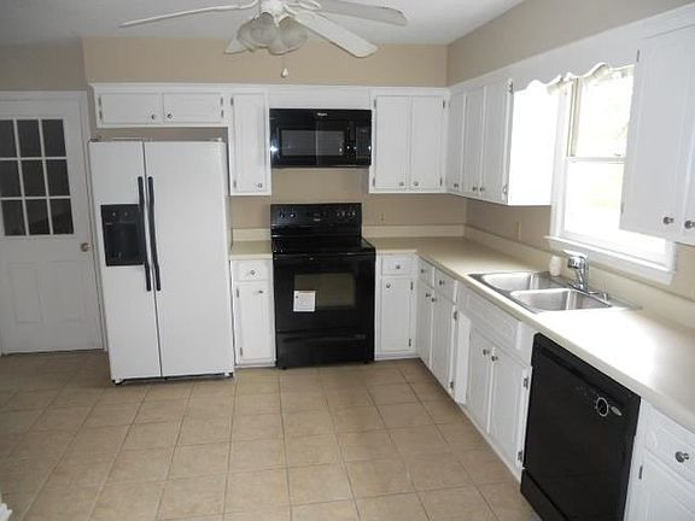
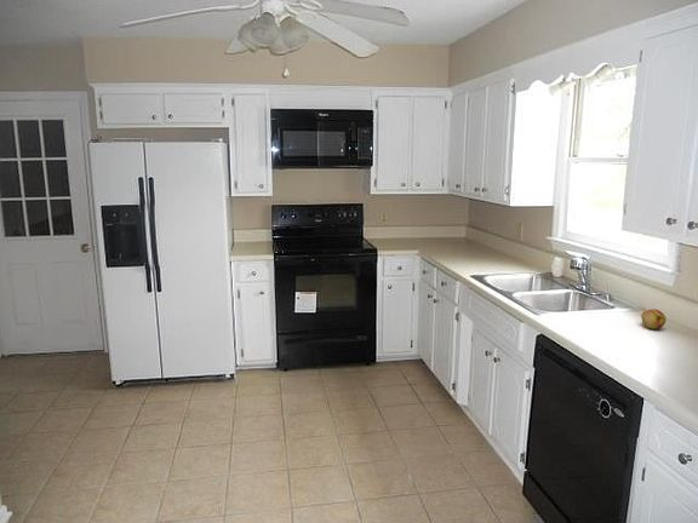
+ fruit (653, 318)
